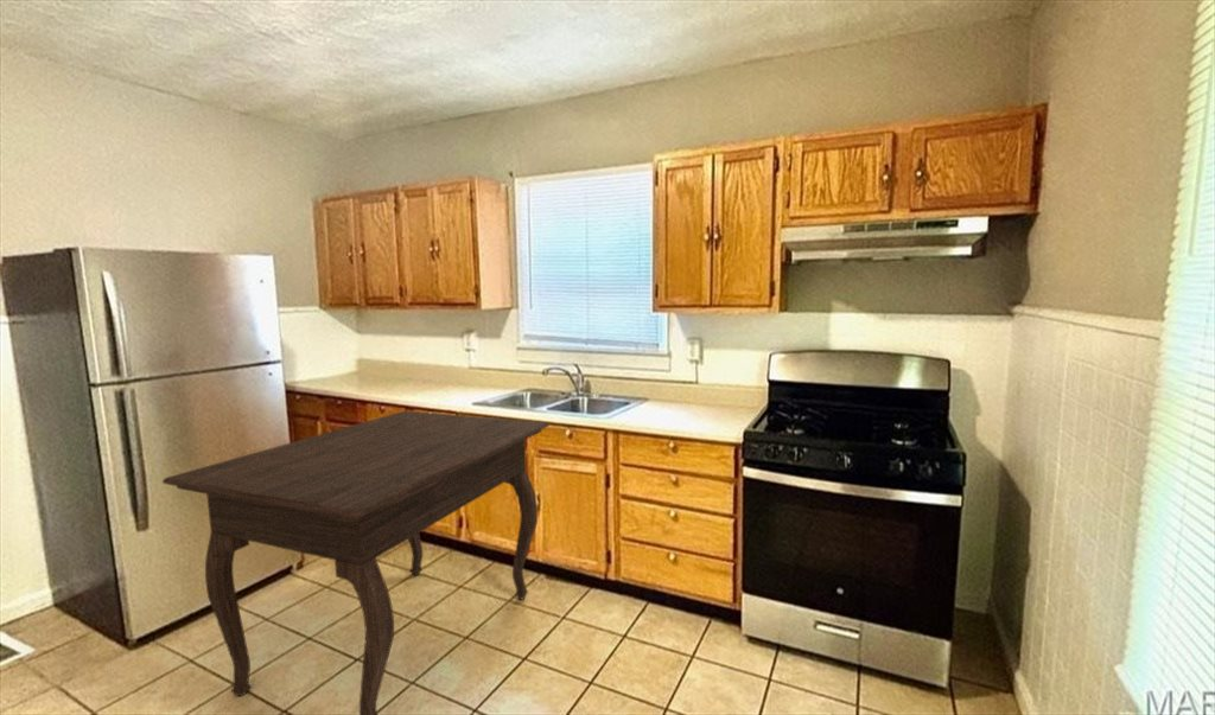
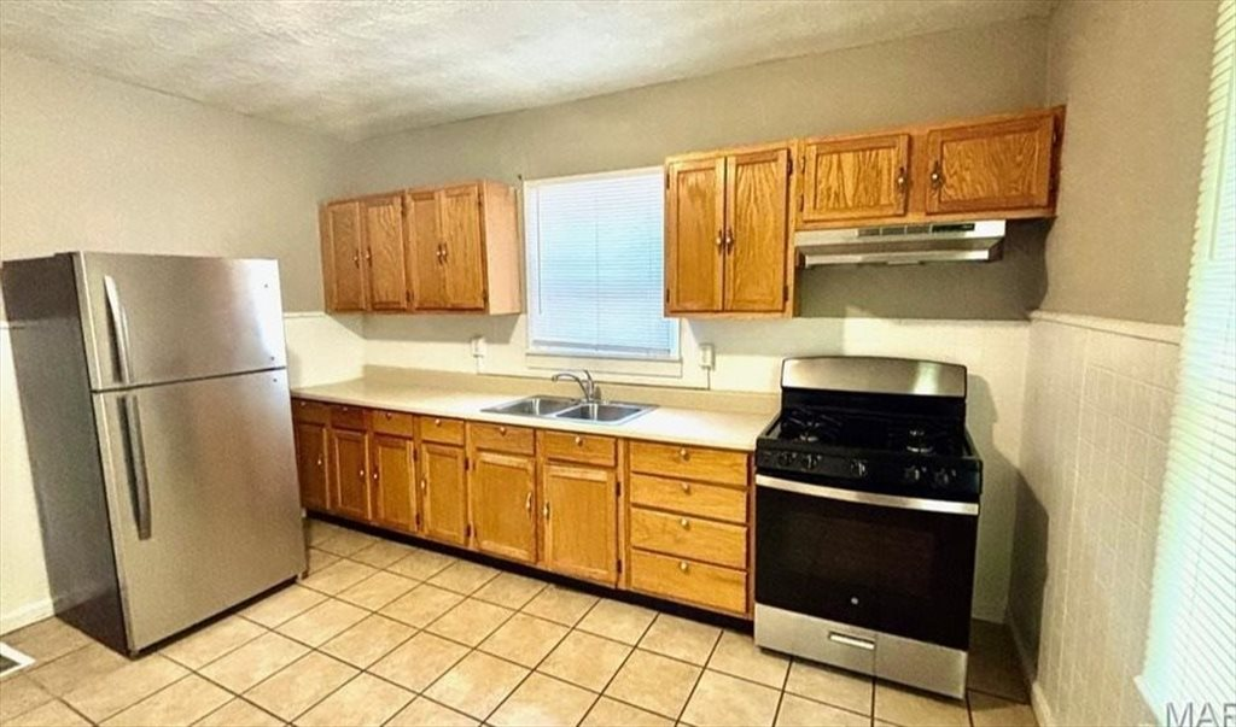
- dining table (394, 544)
